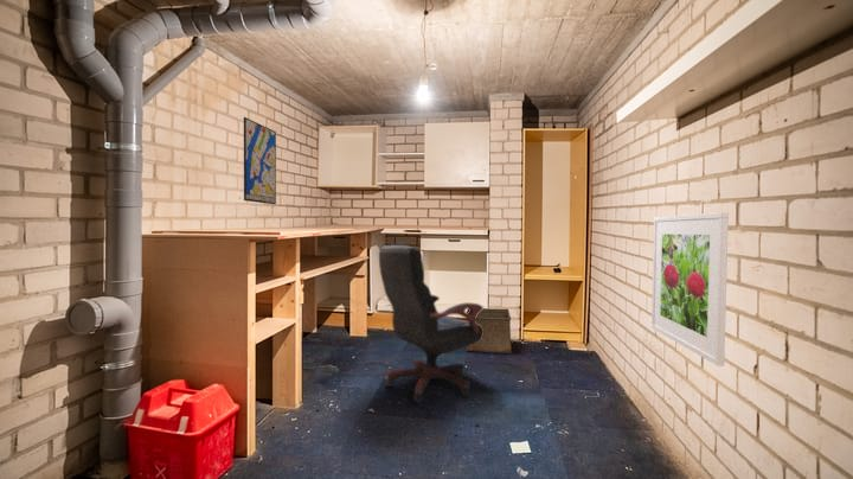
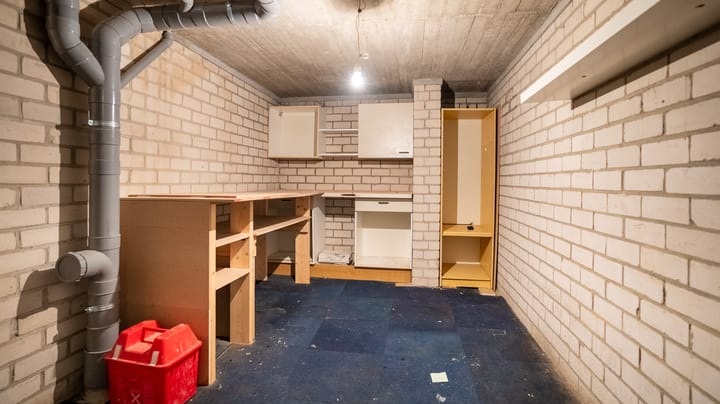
- storage bin (488, 328)
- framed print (682, 280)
- wall art (261, 164)
- office chair (431, 314)
